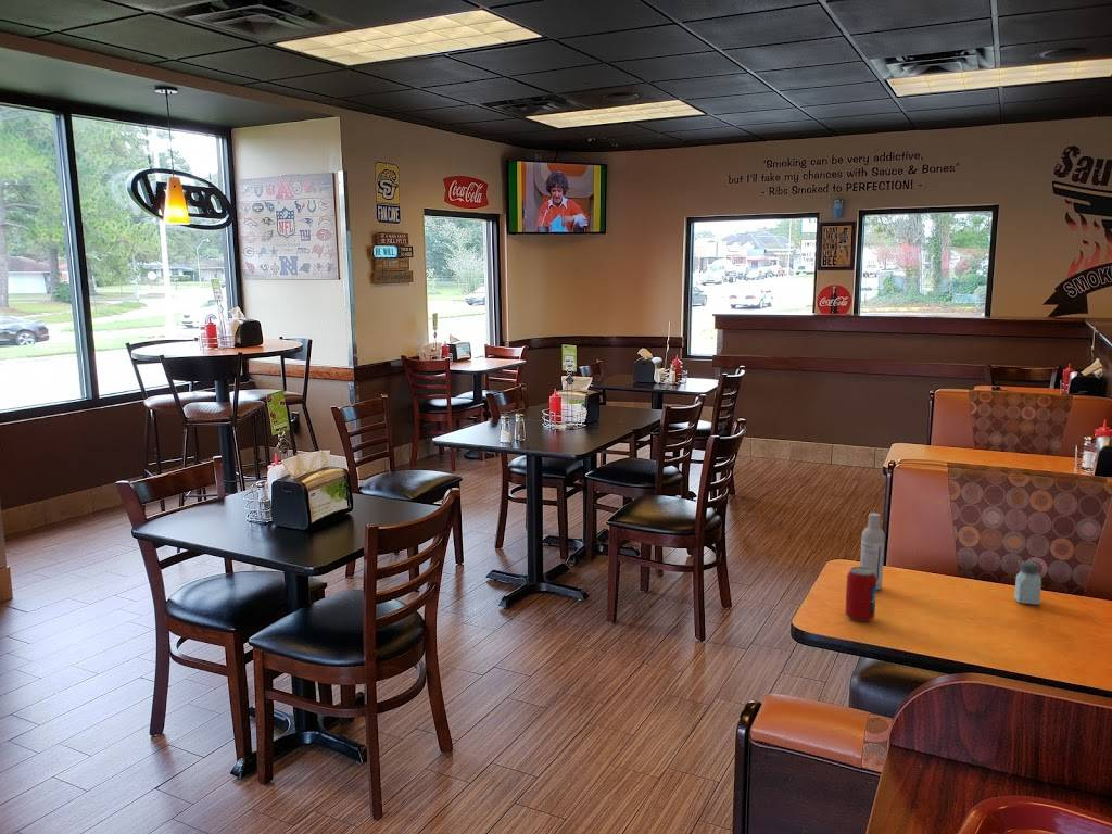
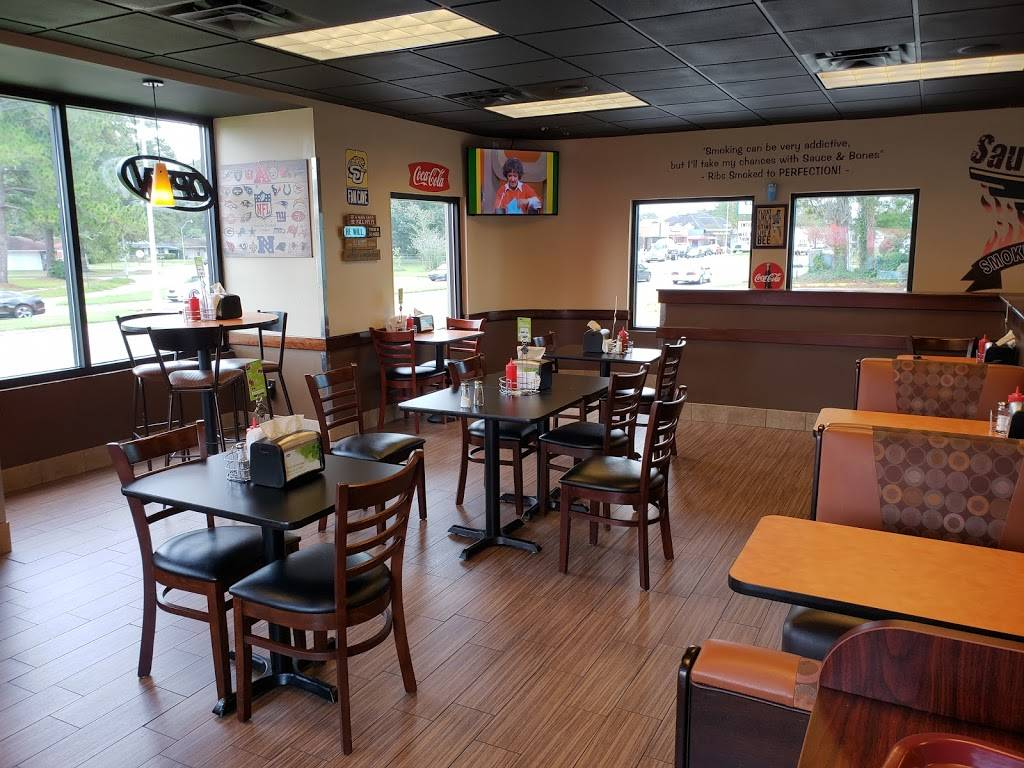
- bottle (872, 551)
- saltshaker (1028, 582)
- beverage can (860, 594)
